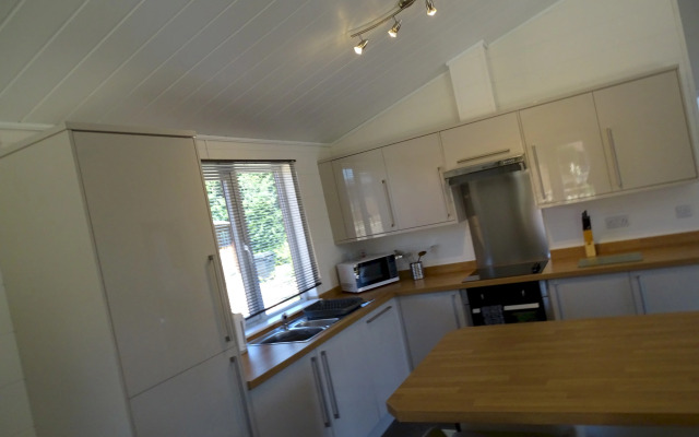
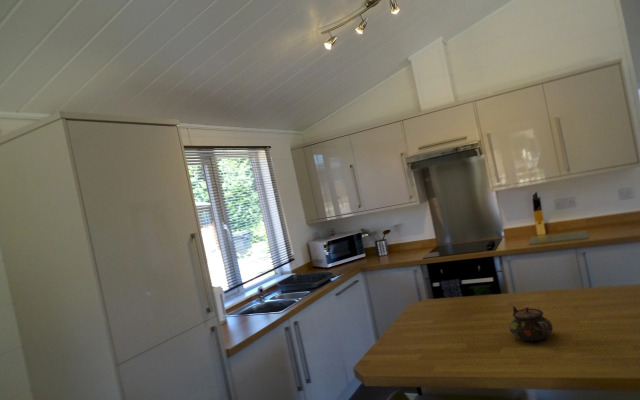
+ teapot (529, 321)
